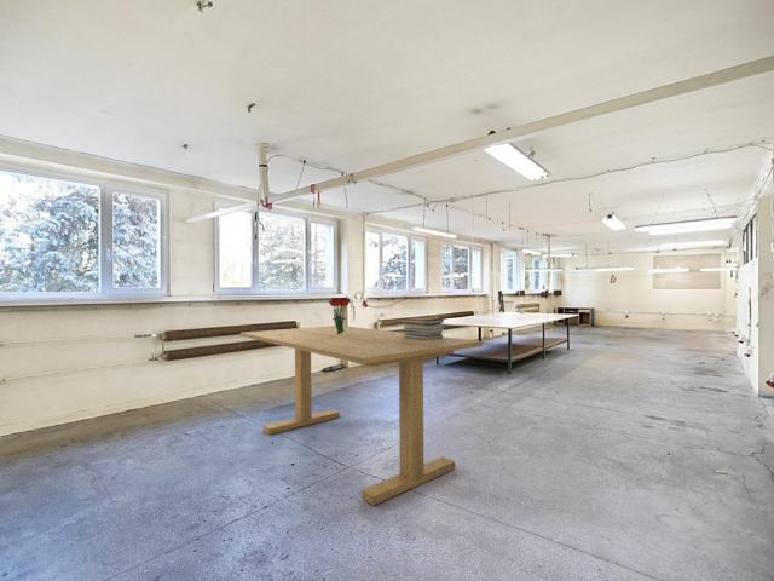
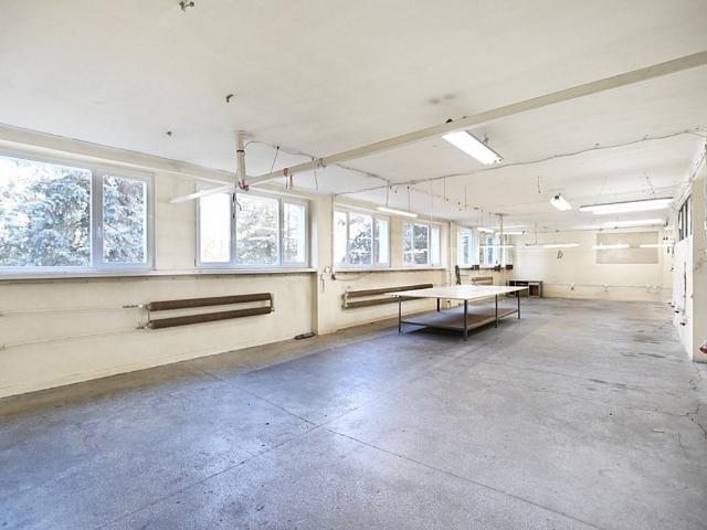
- book stack (422, 327)
- bouquet (339, 316)
- dining table (337, 412)
